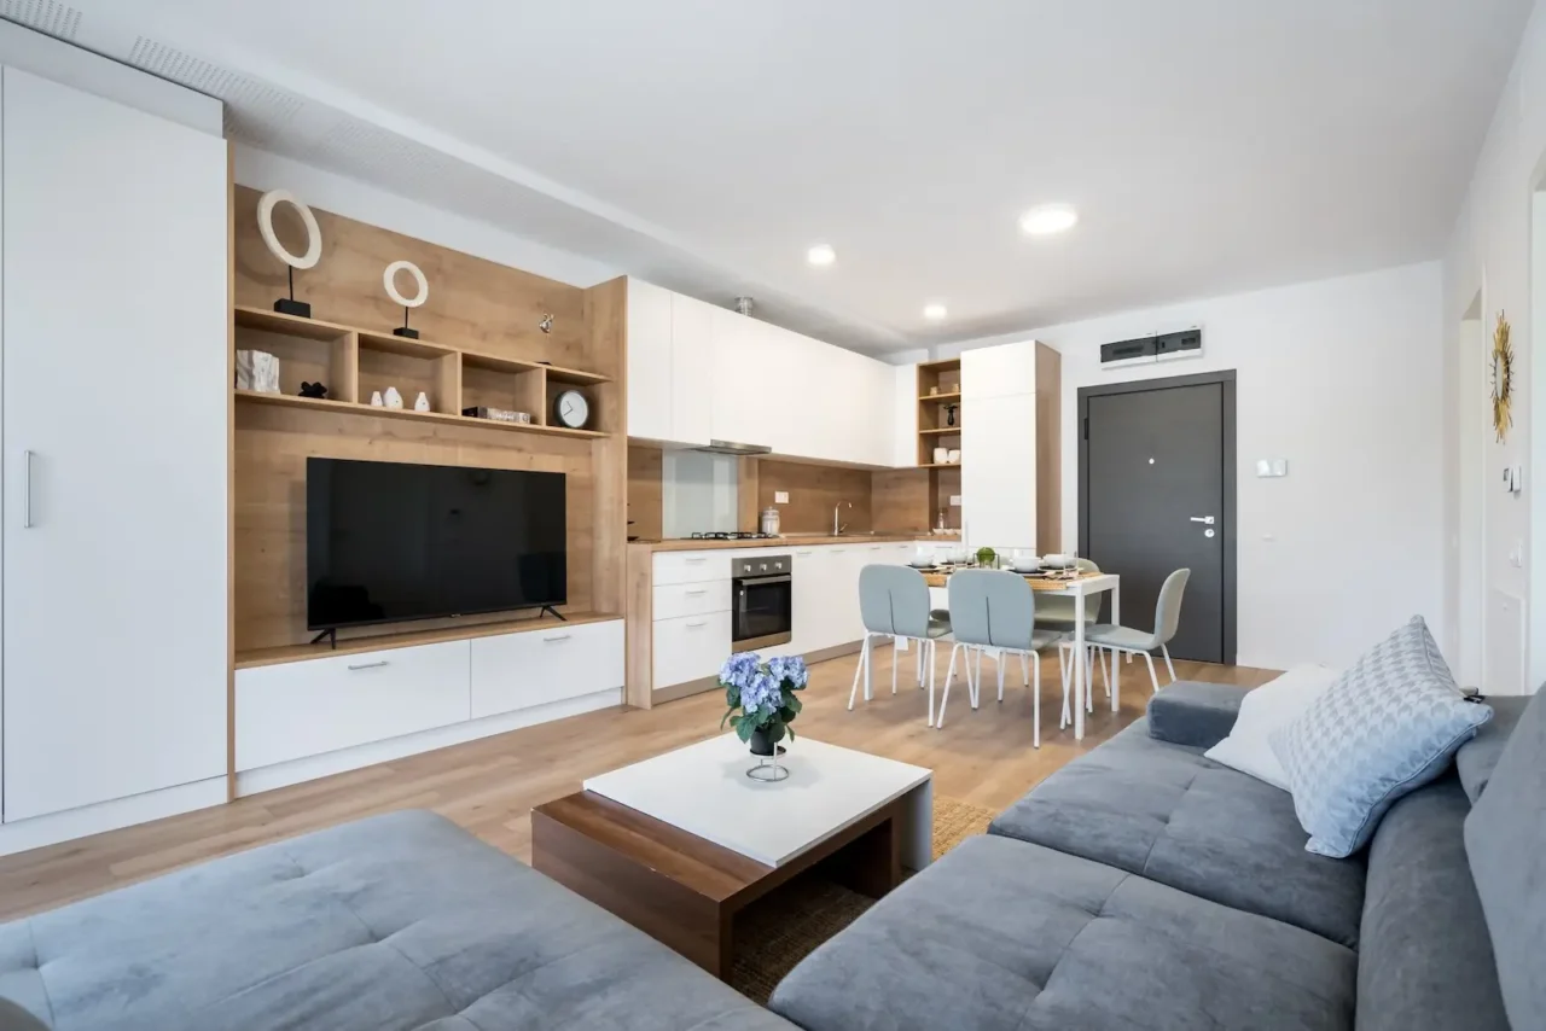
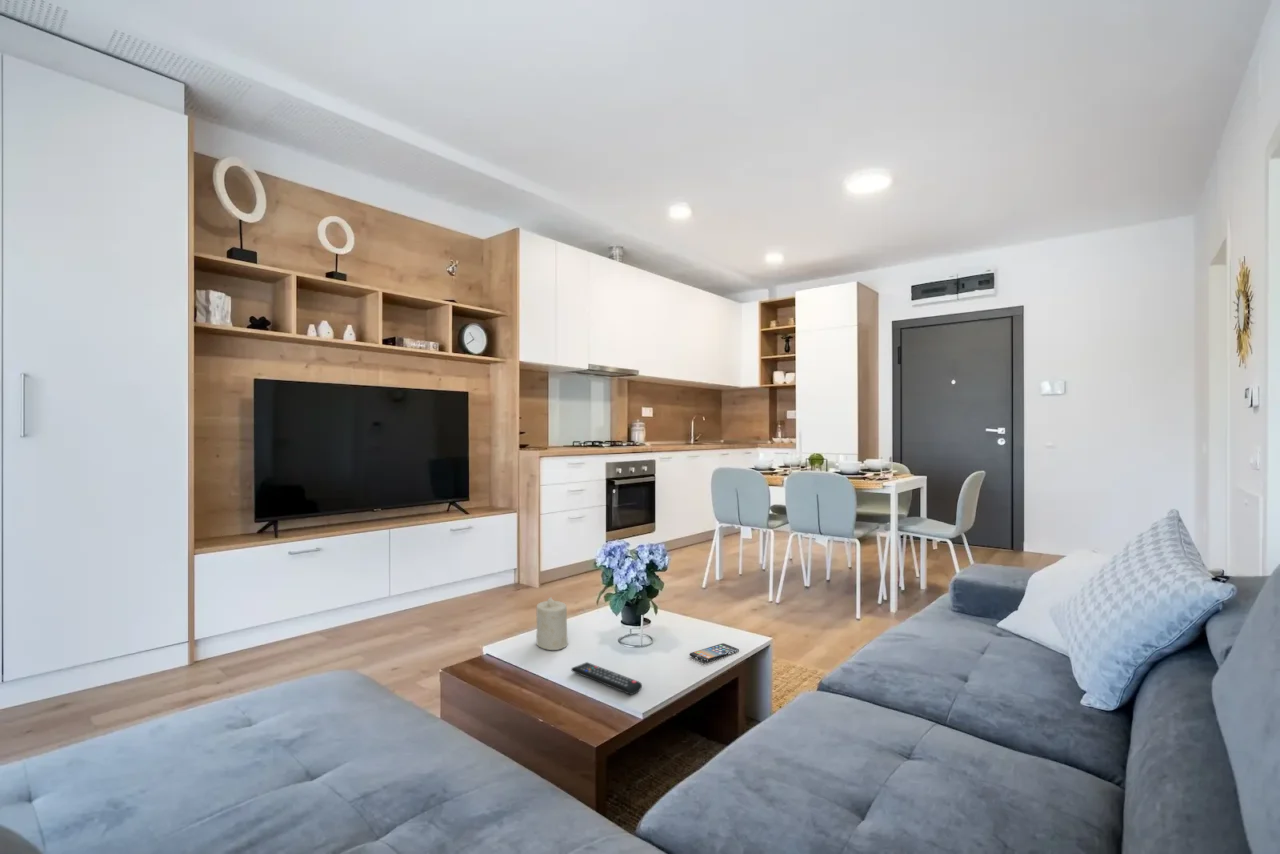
+ smartphone (714, 652)
+ remote control (605, 677)
+ candle (552, 620)
